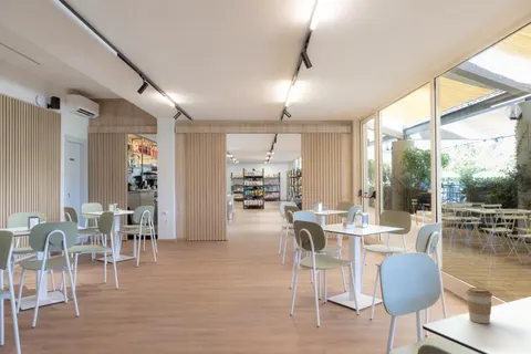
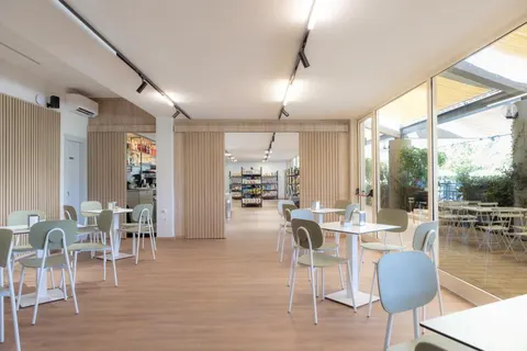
- coffee cup (479, 303)
